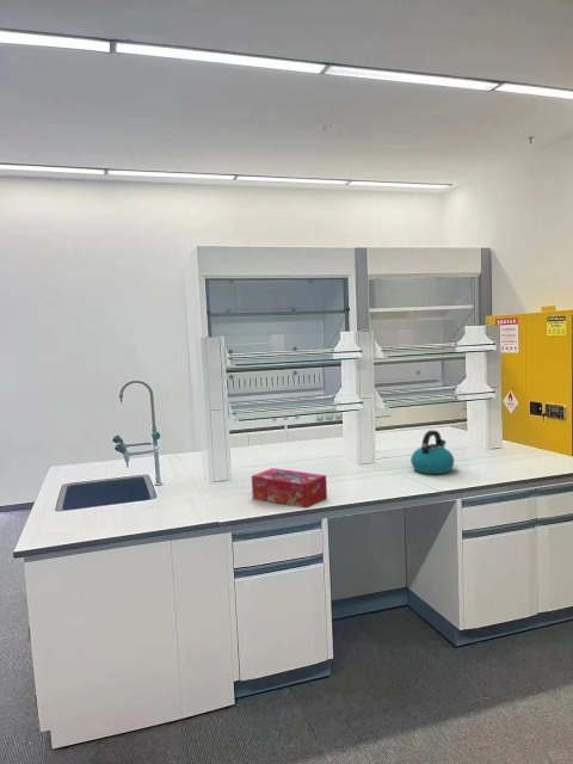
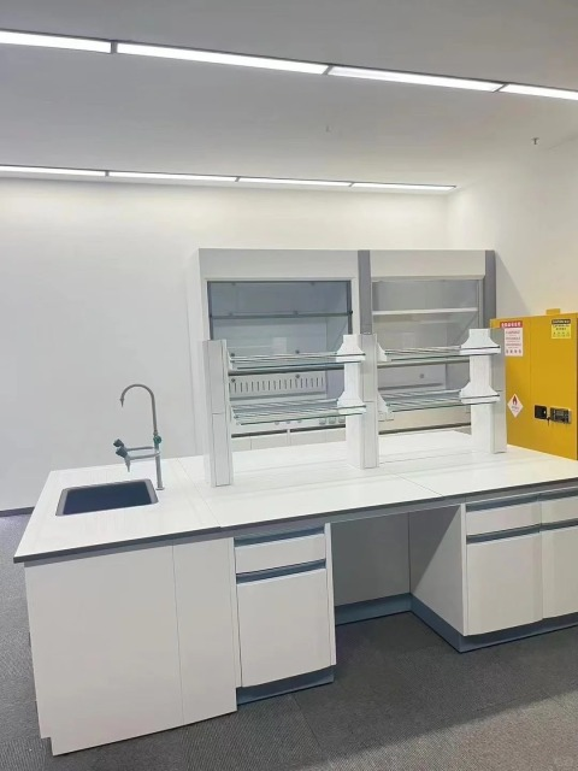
- kettle (433, 449)
- tissue box (289, 486)
